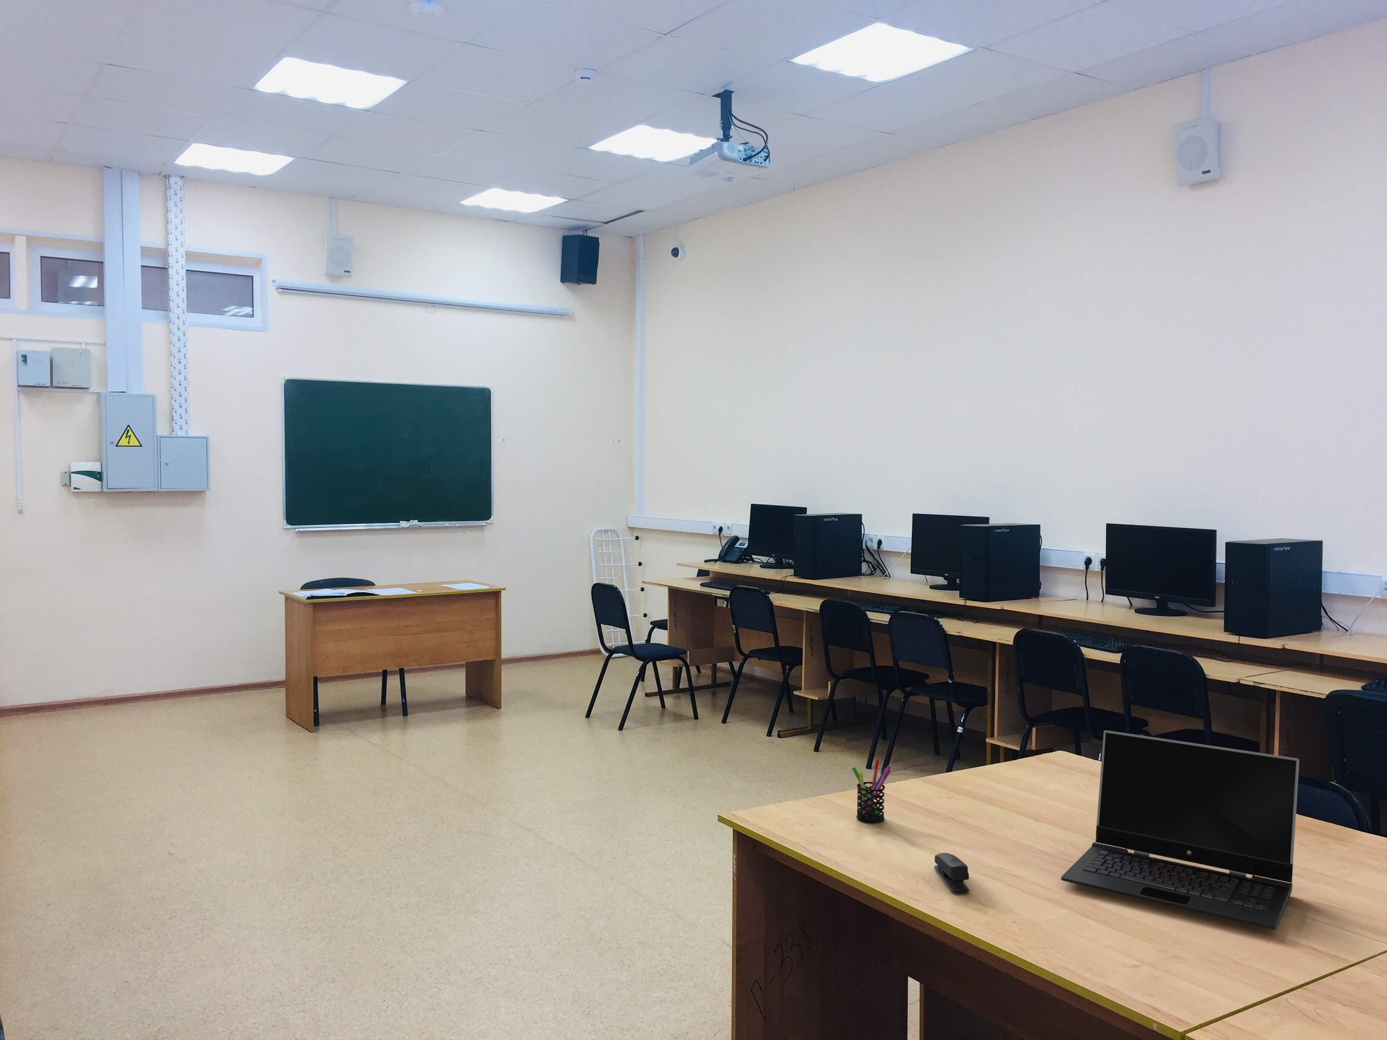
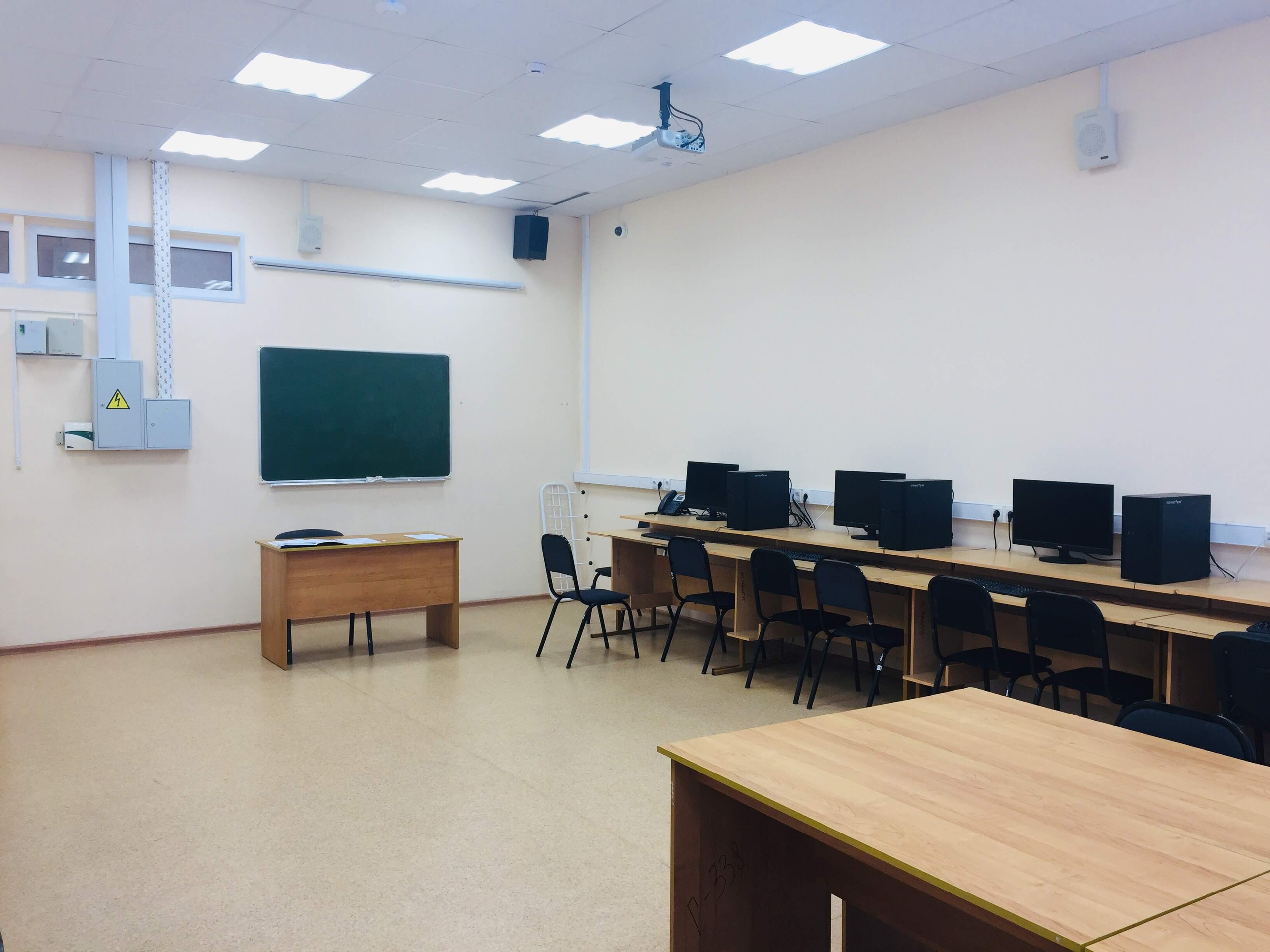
- pen holder (868, 789)
- laptop computer (1179, 823)
- stapler (951, 866)
